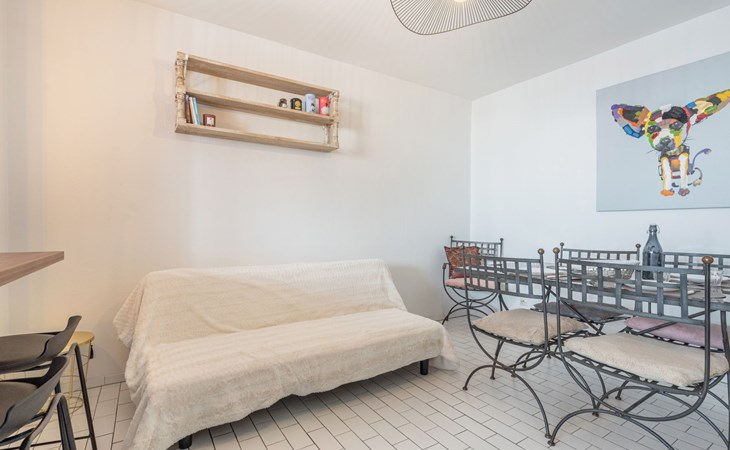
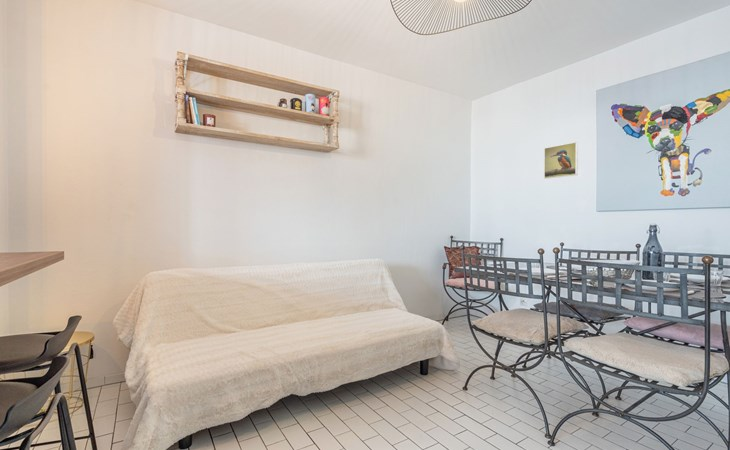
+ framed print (560, 161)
